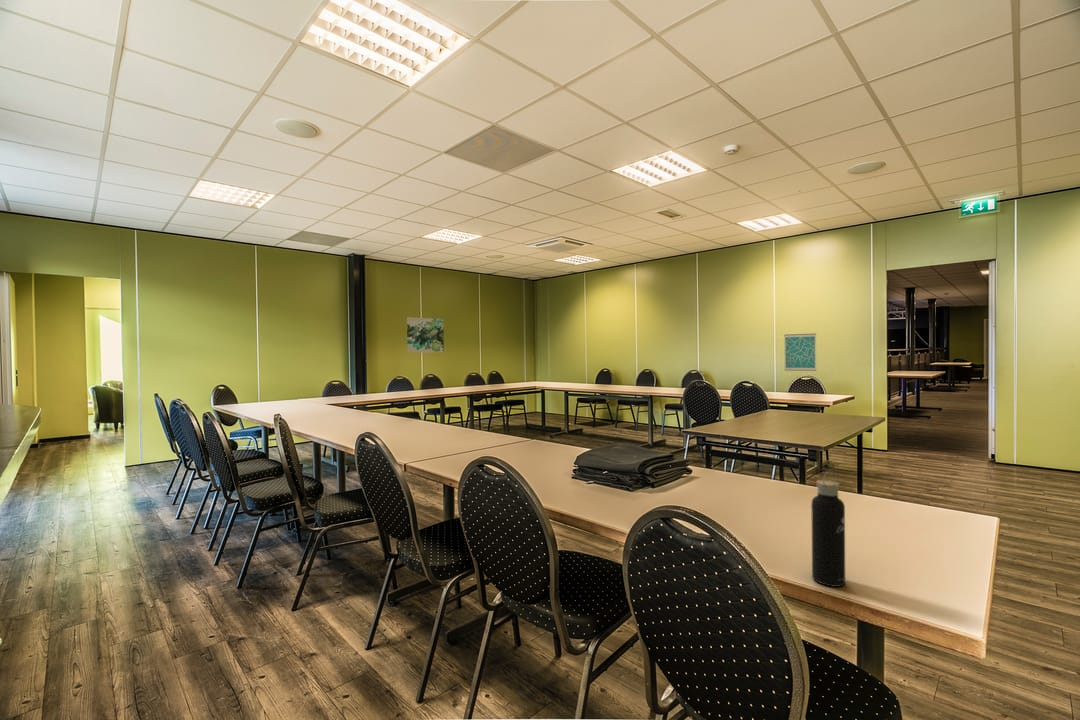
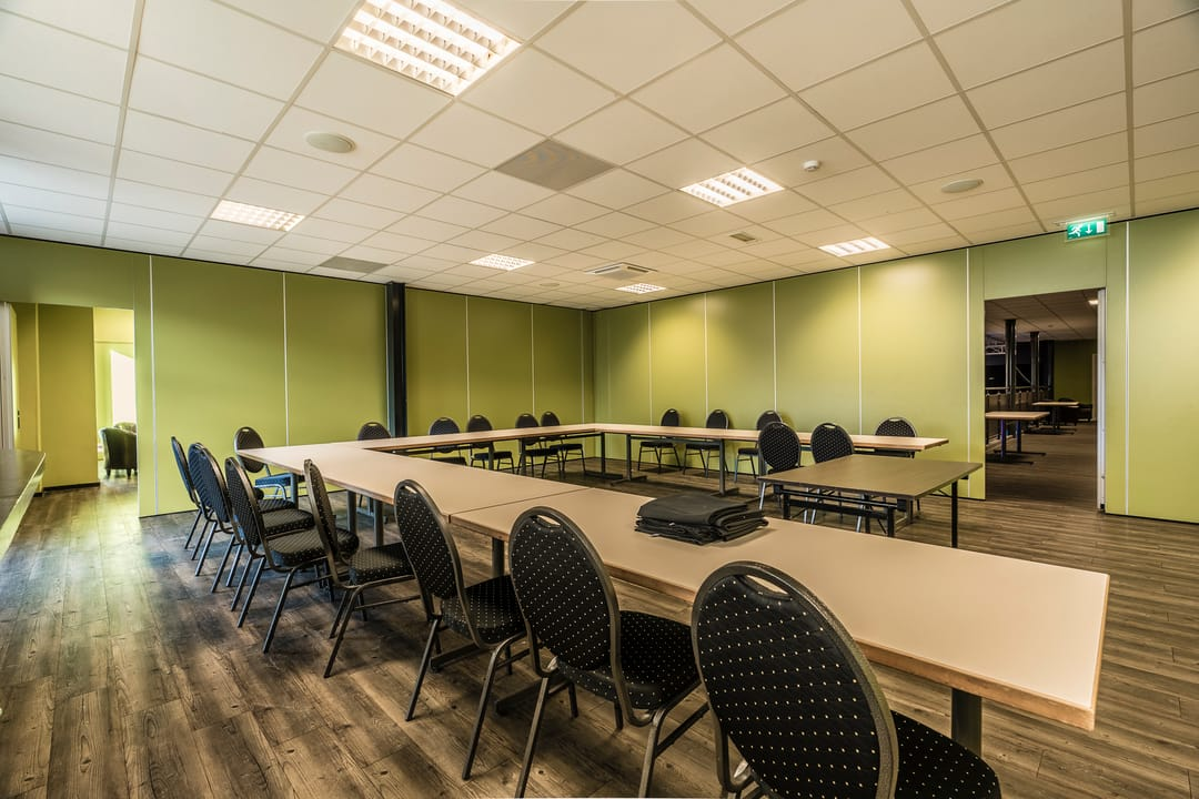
- wall art (799, 352)
- wall art (425, 335)
- water bottle (828, 526)
